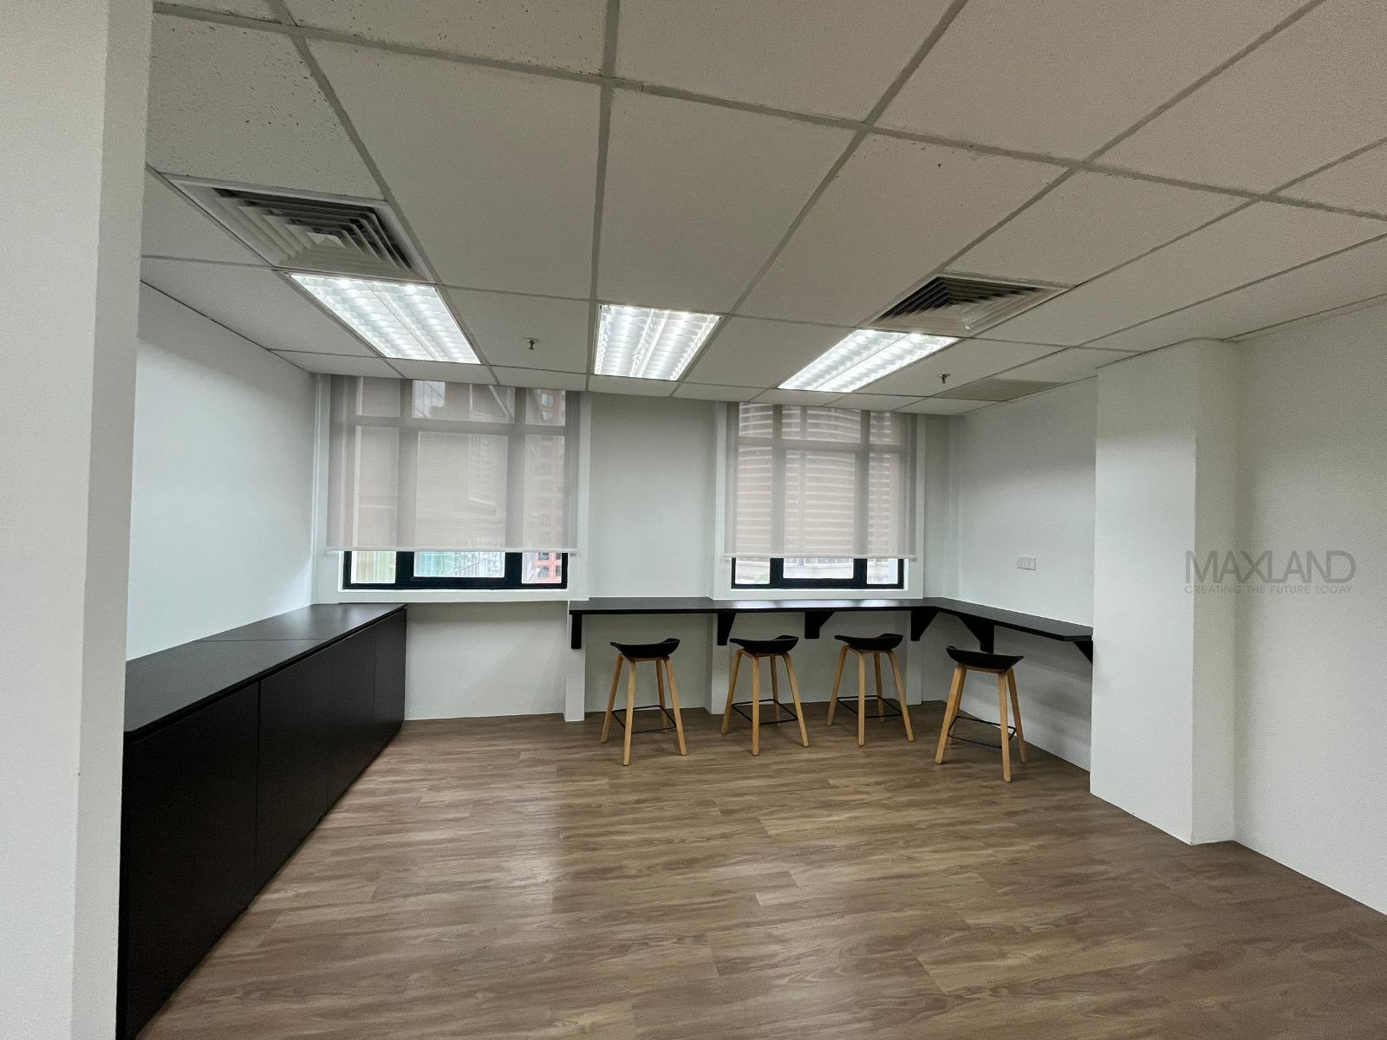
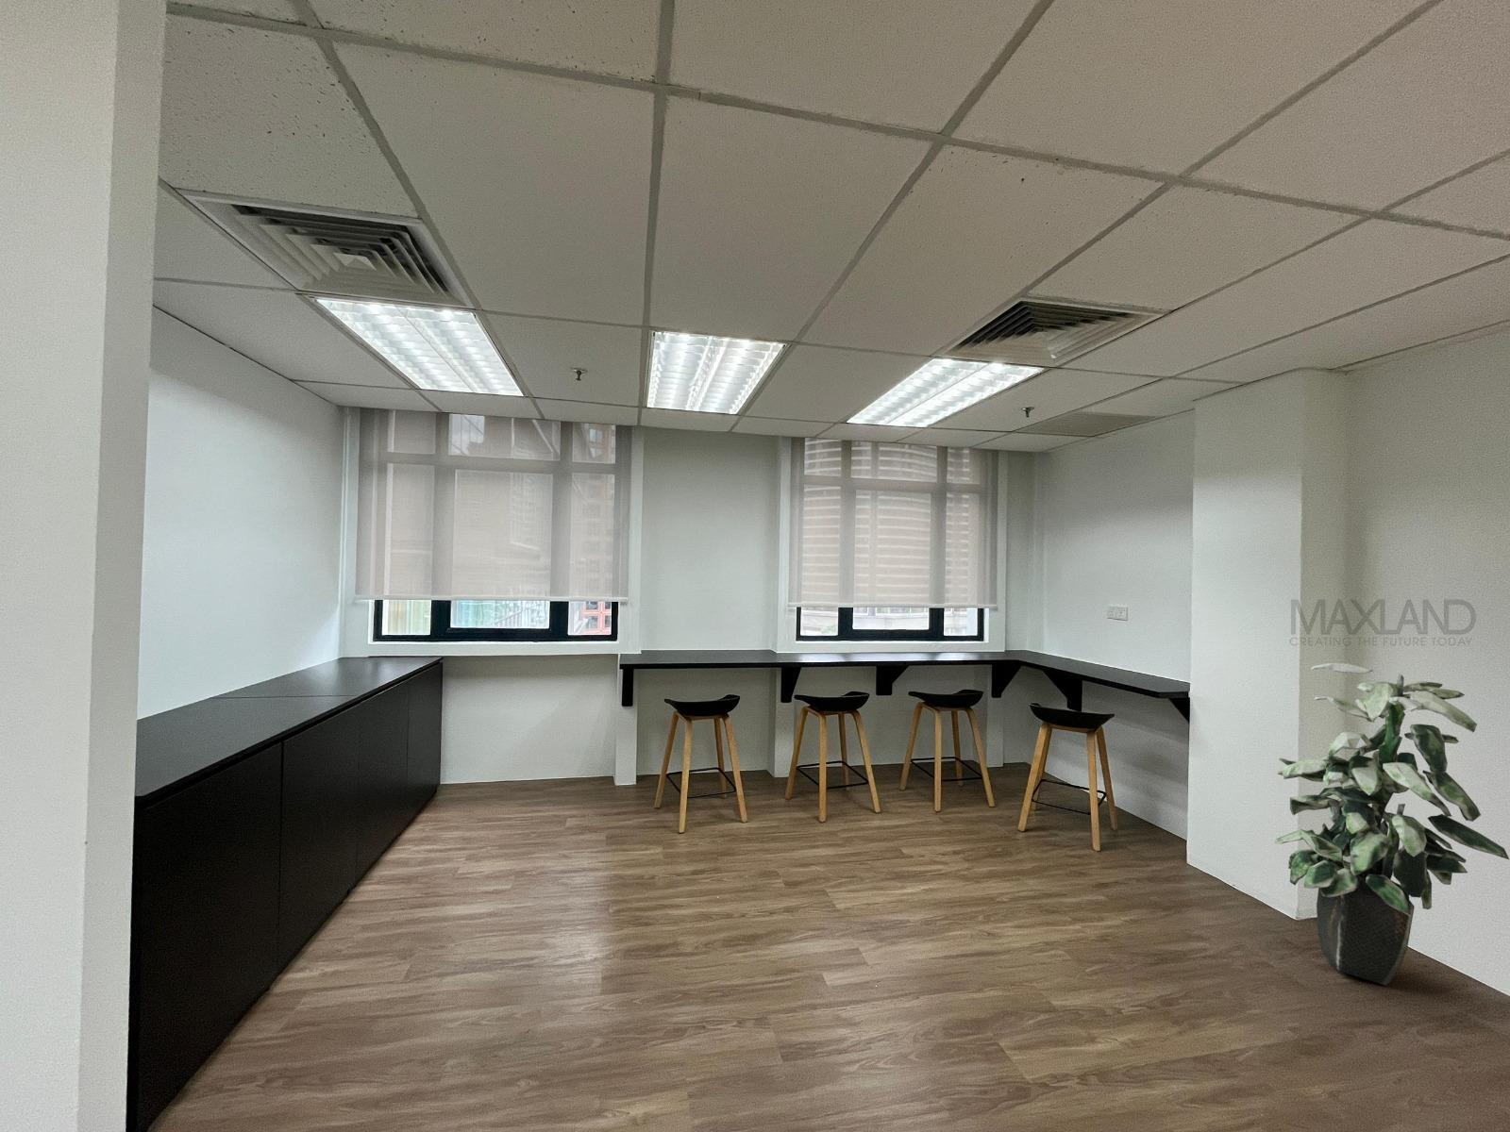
+ indoor plant (1366, 816)
